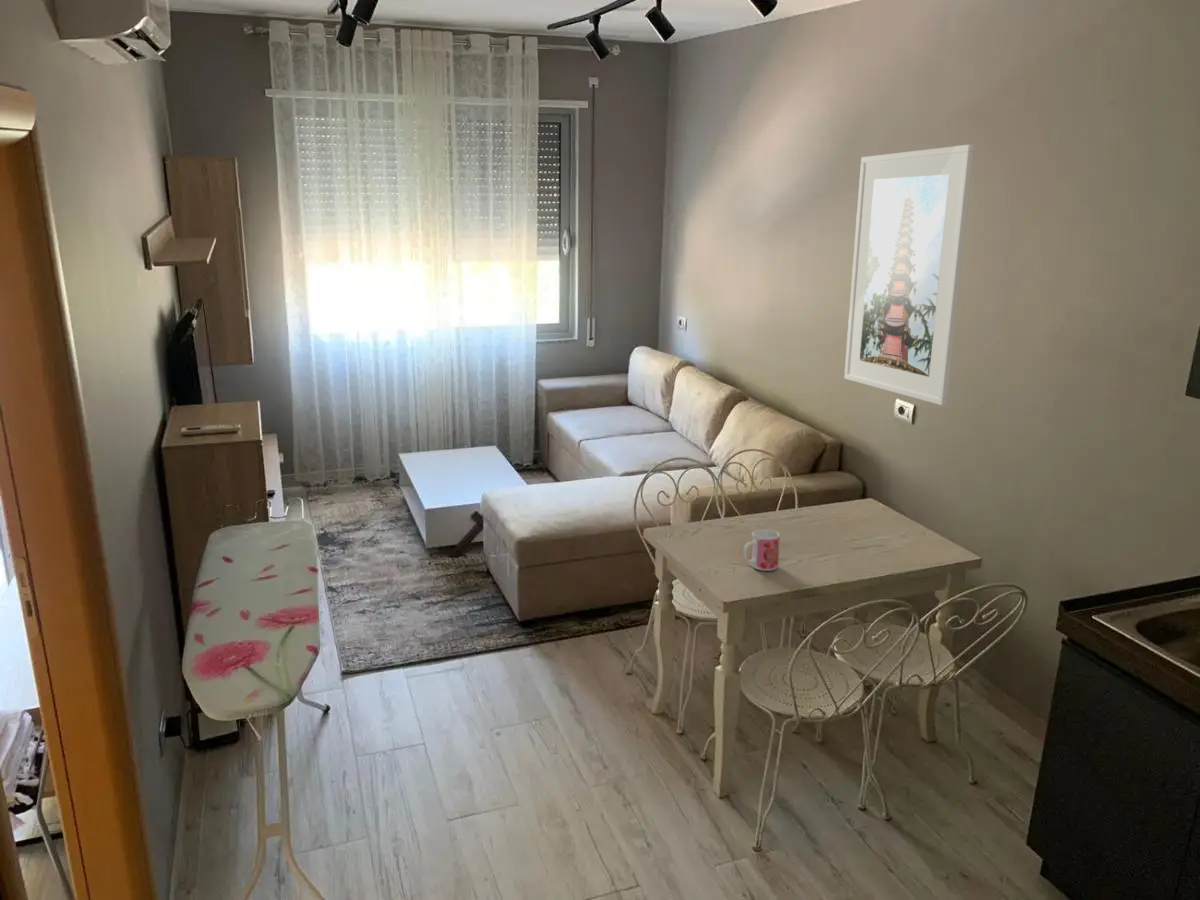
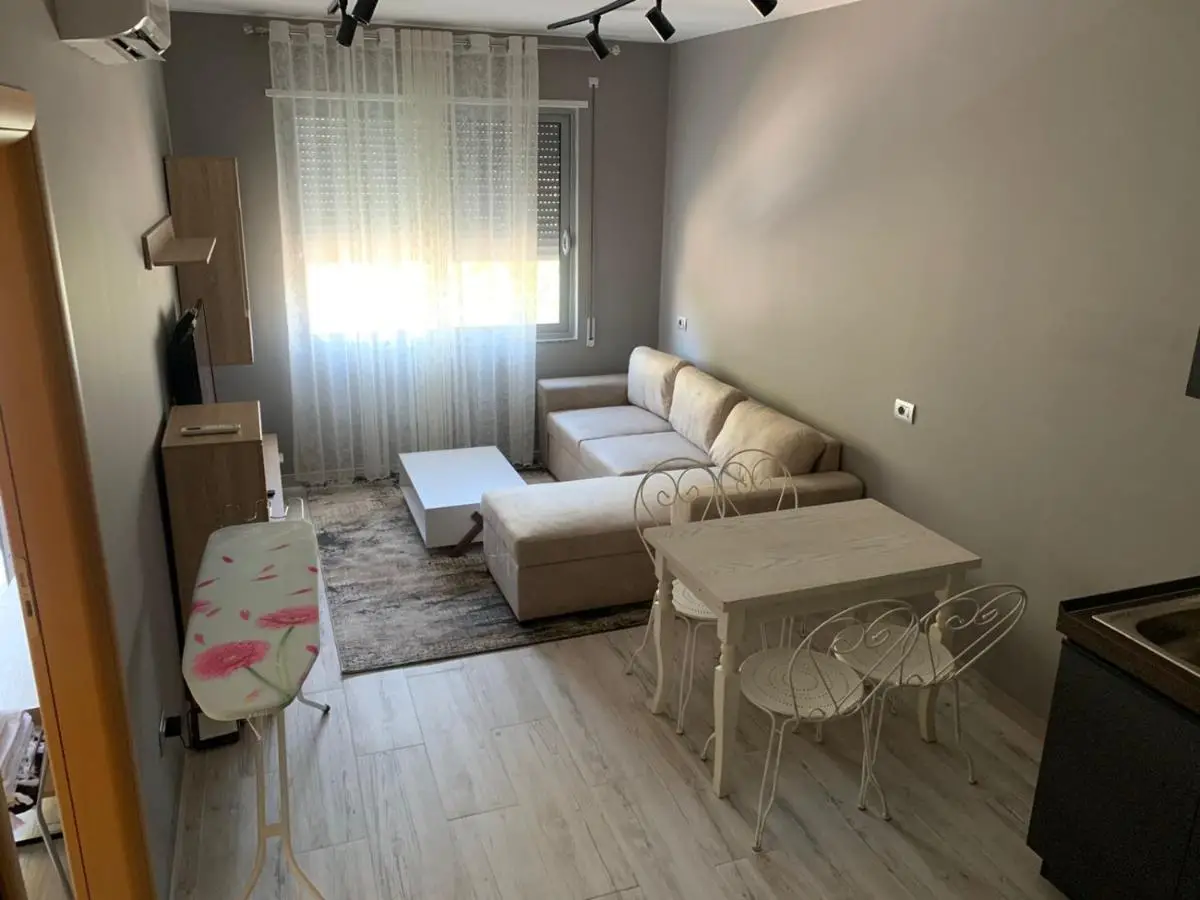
- mug (759, 550)
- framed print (901, 275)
